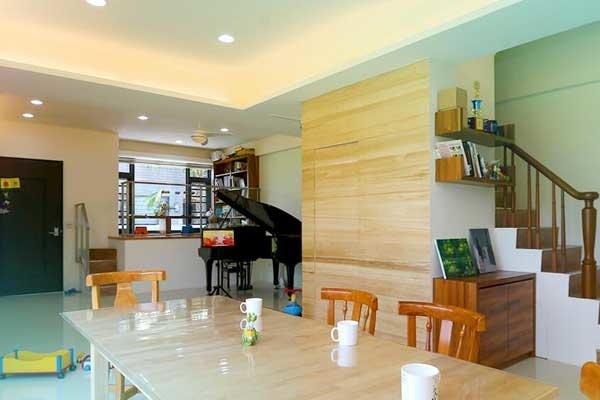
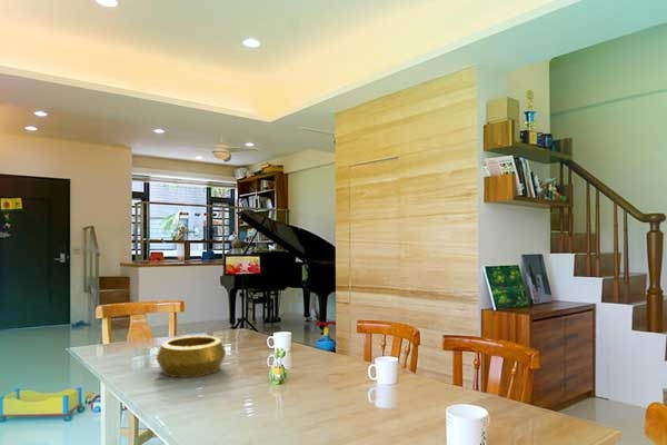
+ decorative bowl (191, 355)
